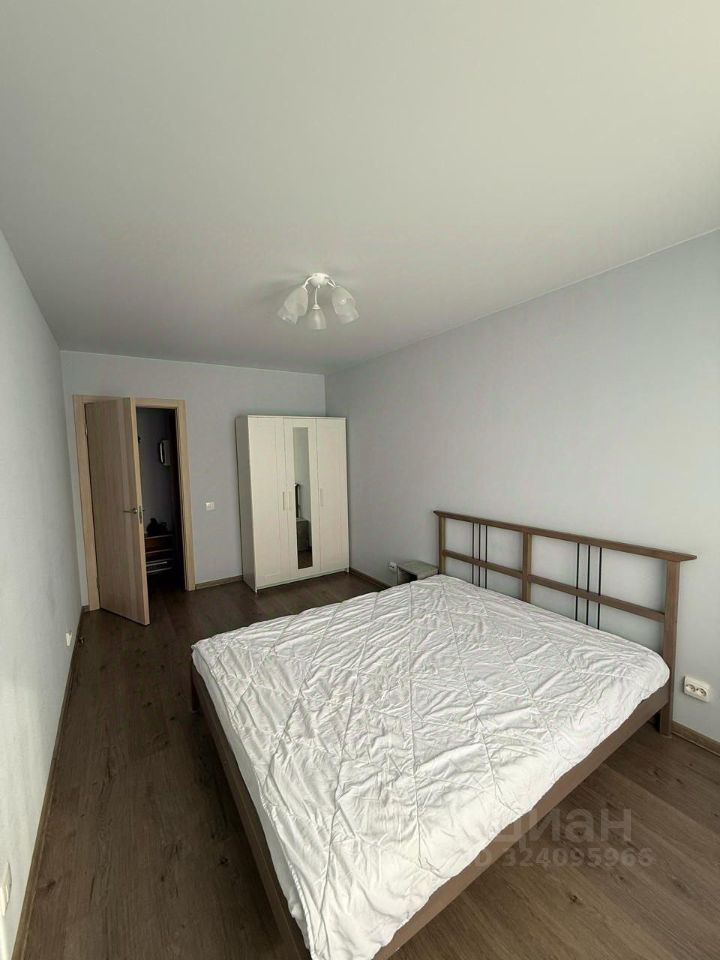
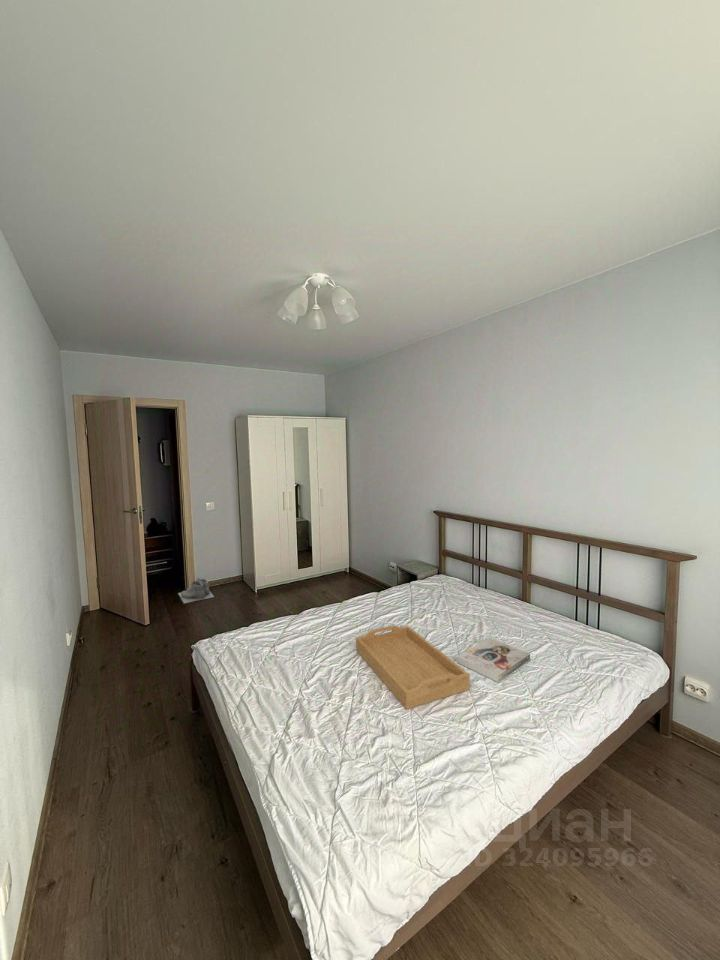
+ book (493, 658)
+ serving tray (407, 658)
+ boots (195, 586)
